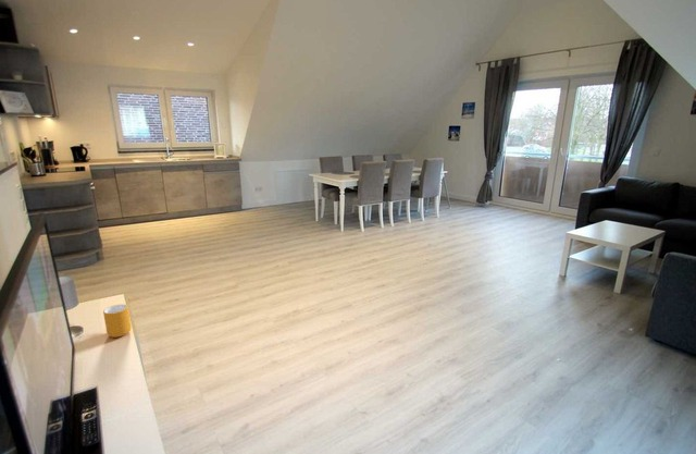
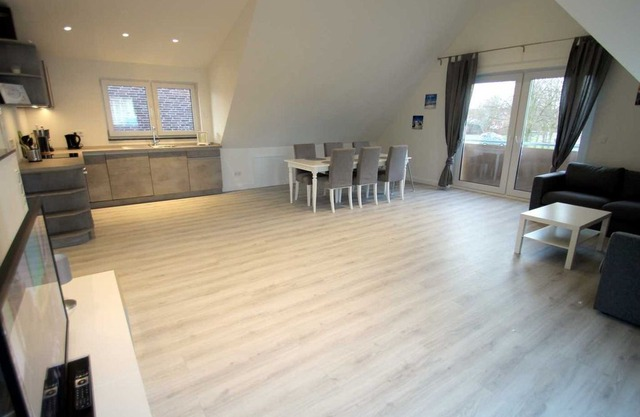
- mug (116, 319)
